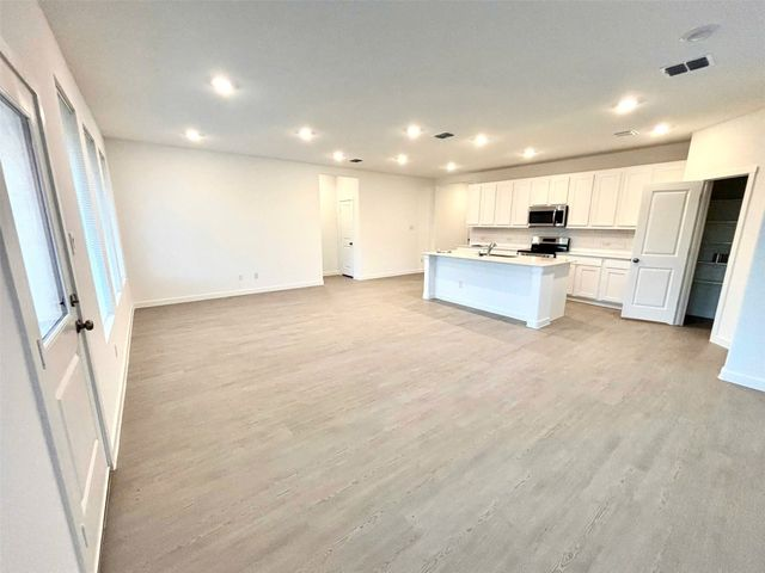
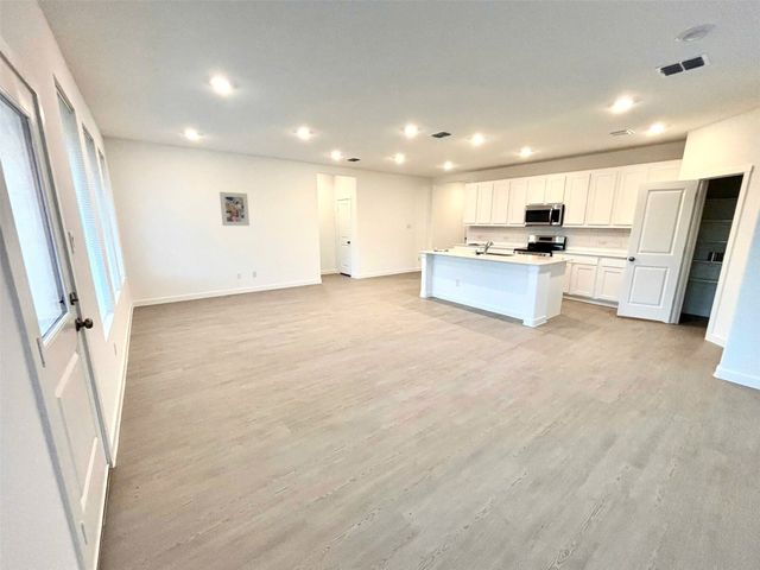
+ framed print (234, 209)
